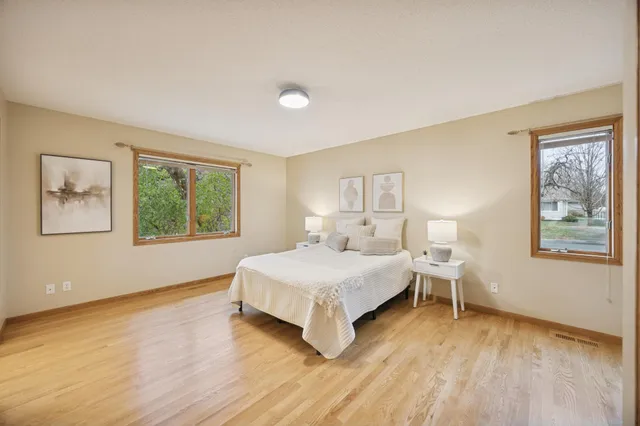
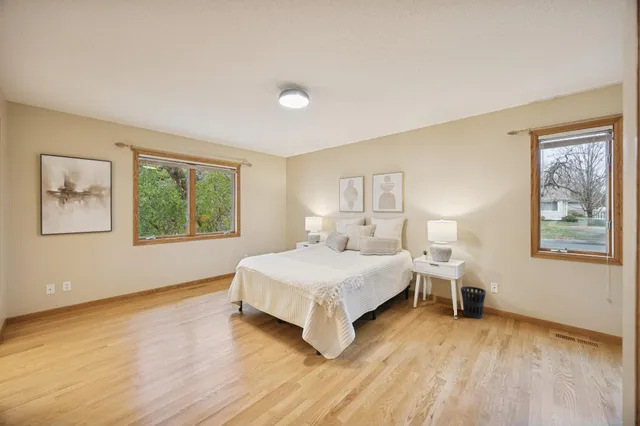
+ wastebasket (472, 302)
